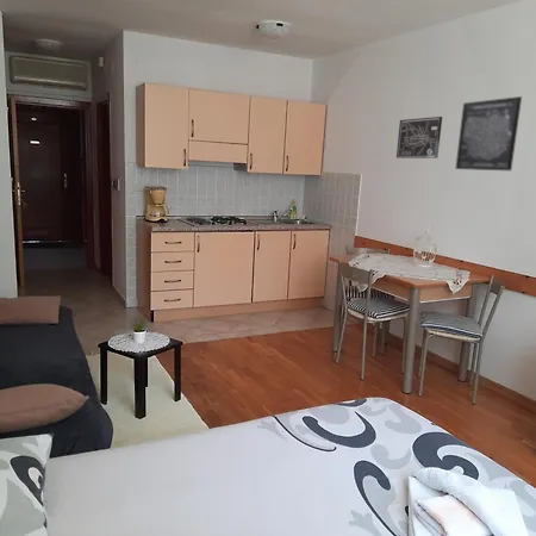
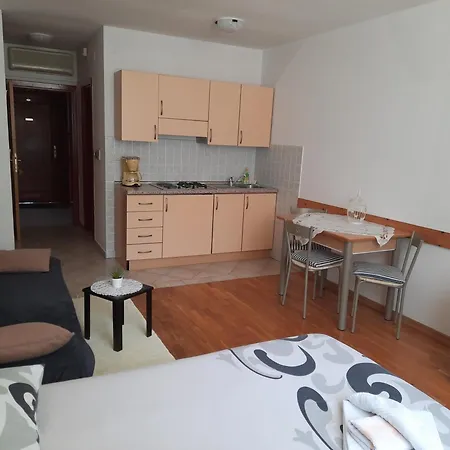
- wall art (418, 138)
- wall art (486, 135)
